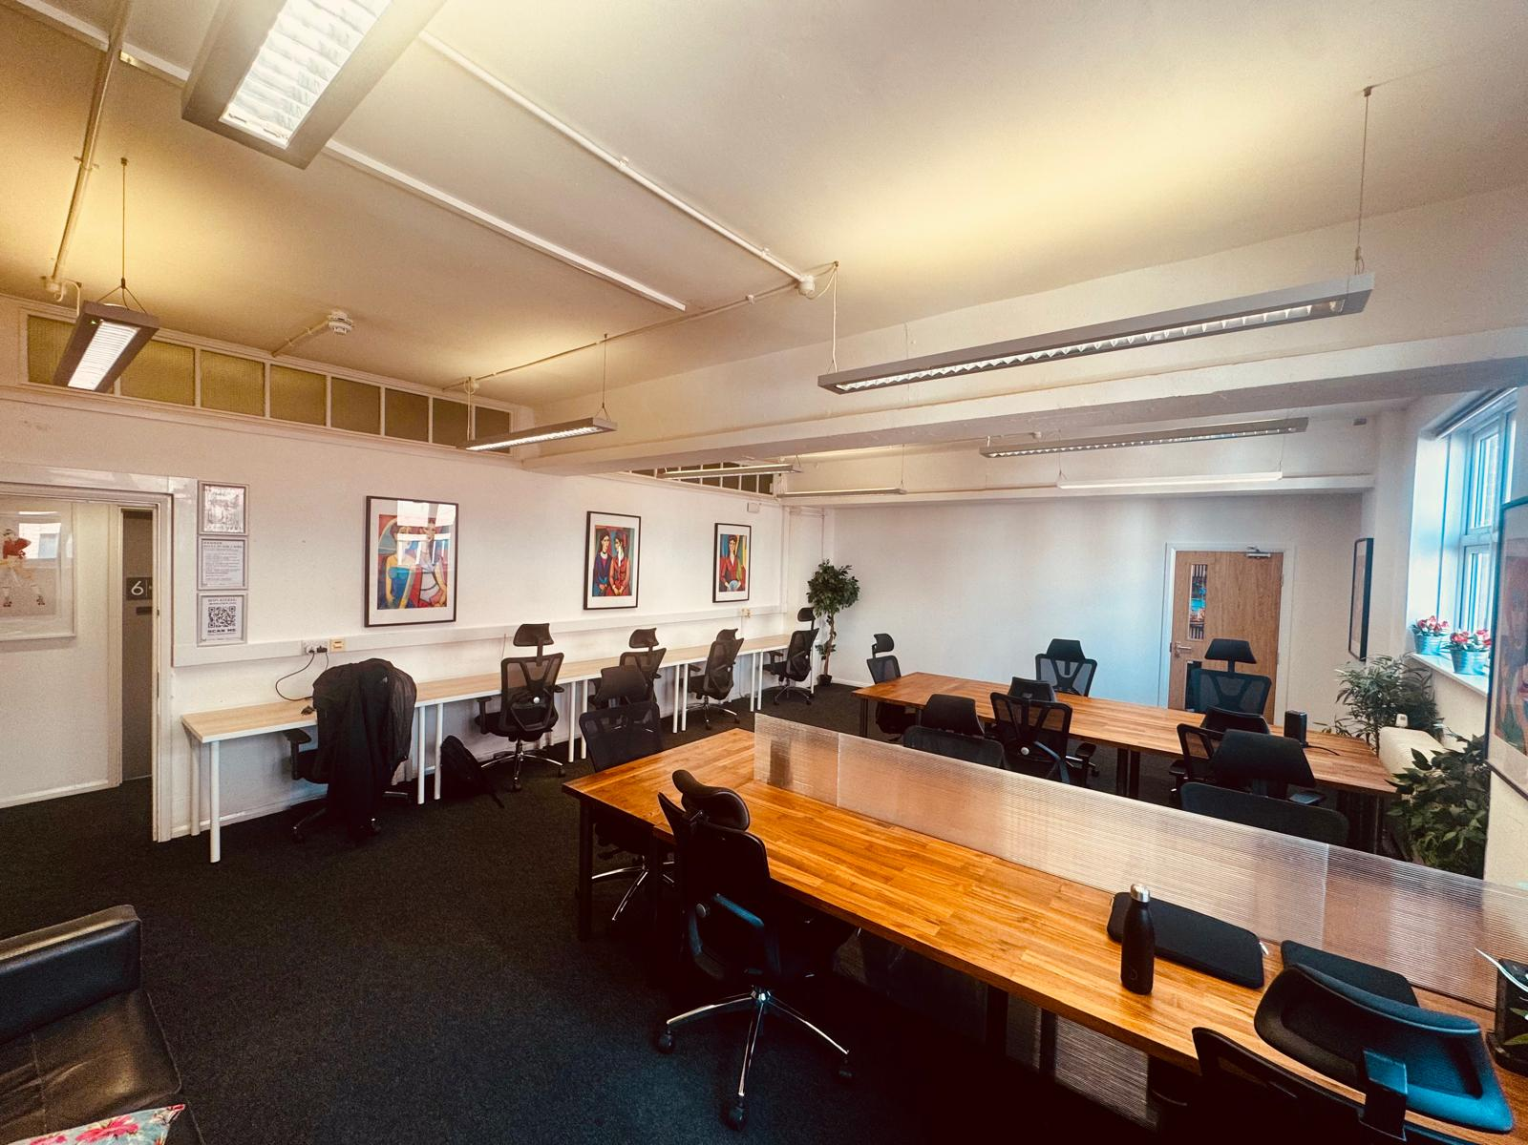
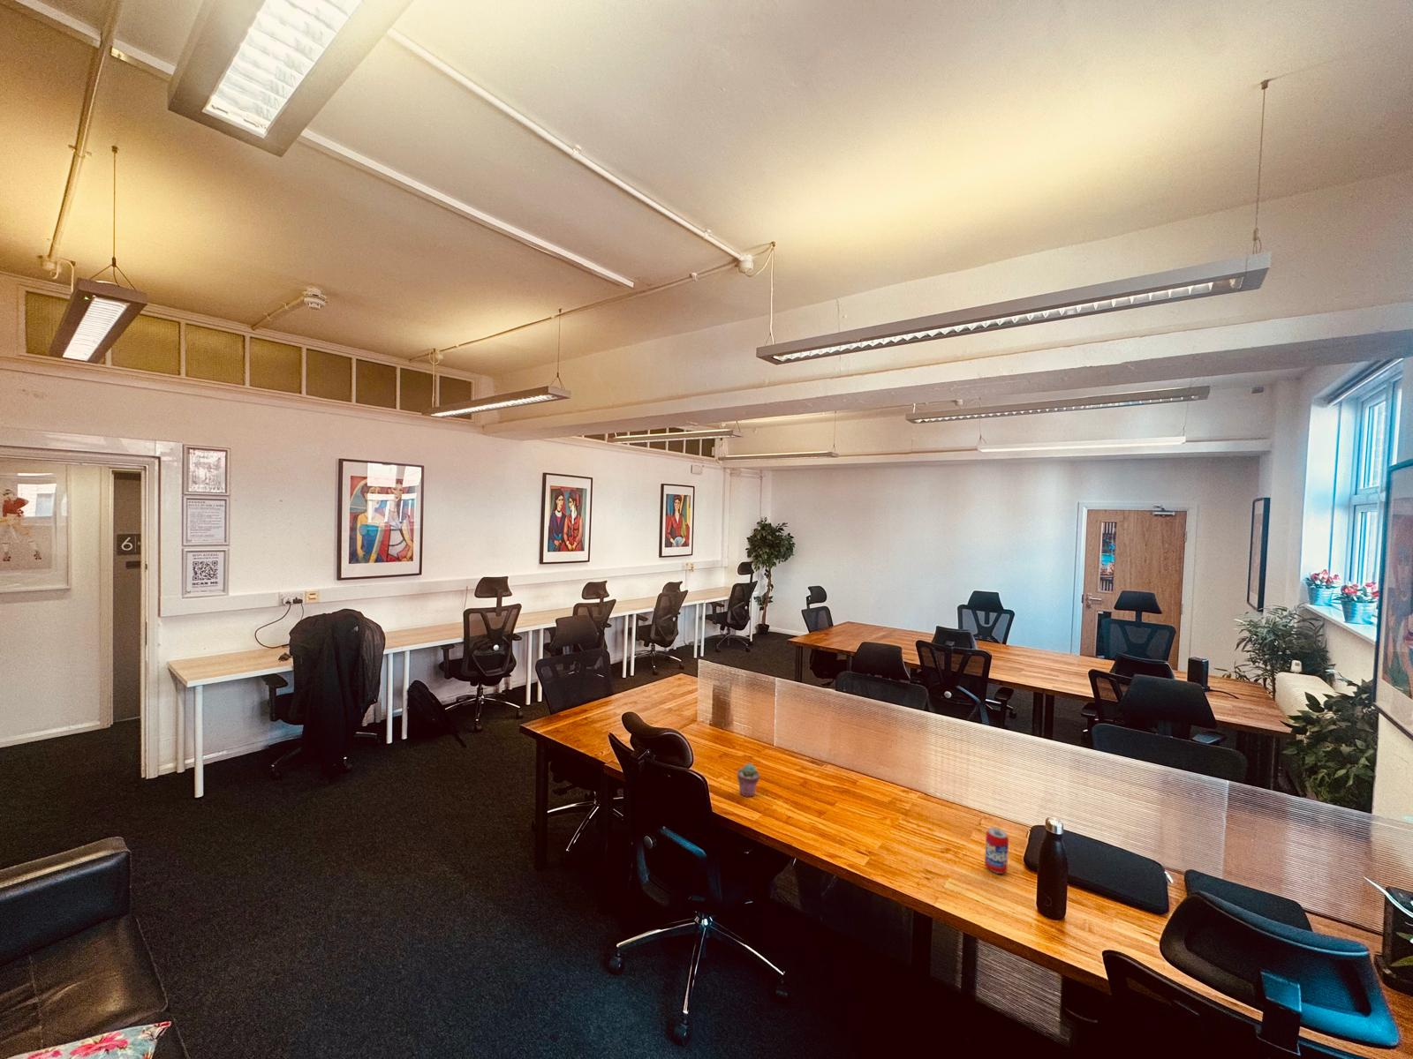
+ beverage can (996, 850)
+ potted succulent (748, 779)
